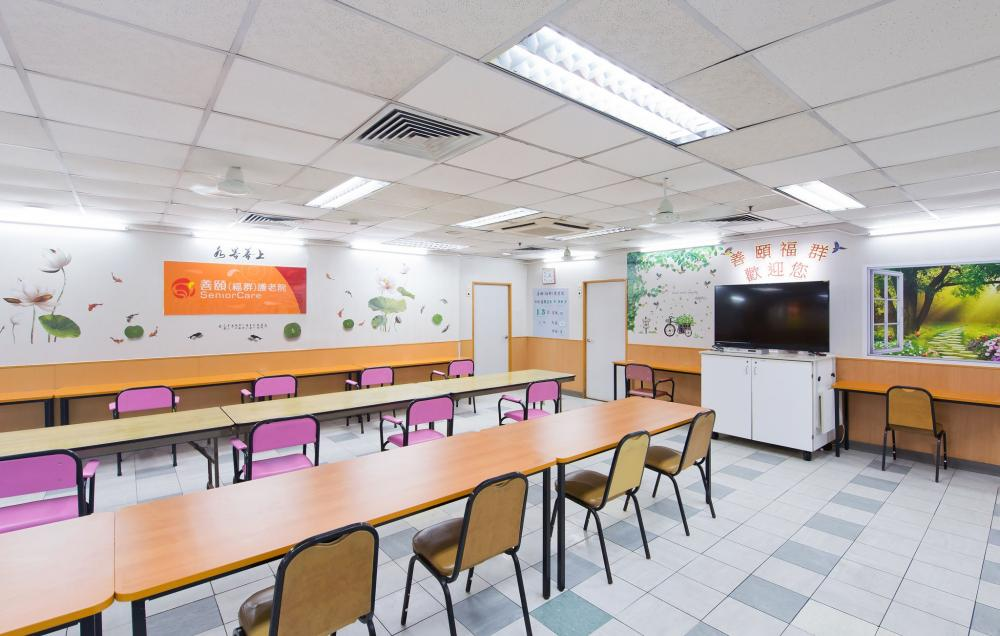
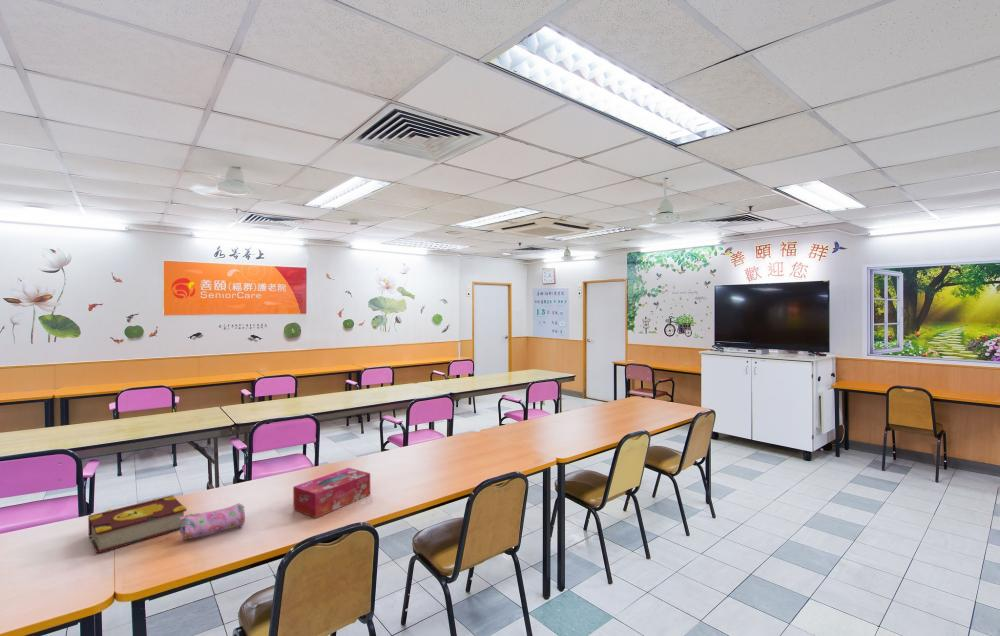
+ tissue box (333, 490)
+ pencil case (213, 521)
+ book (136, 521)
